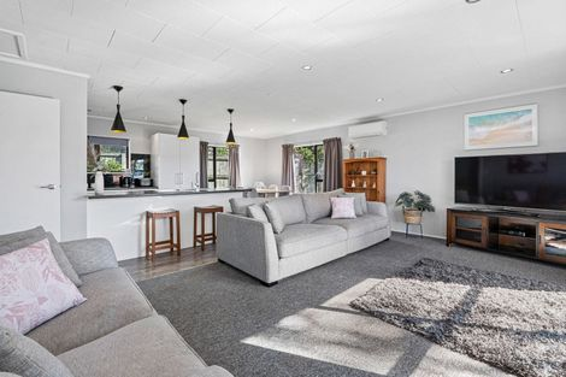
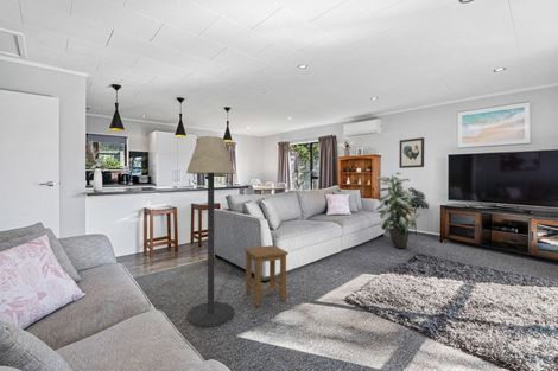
+ indoor plant (395, 210)
+ wall art (411, 153)
+ floor lamp (210, 226)
+ stool (267, 276)
